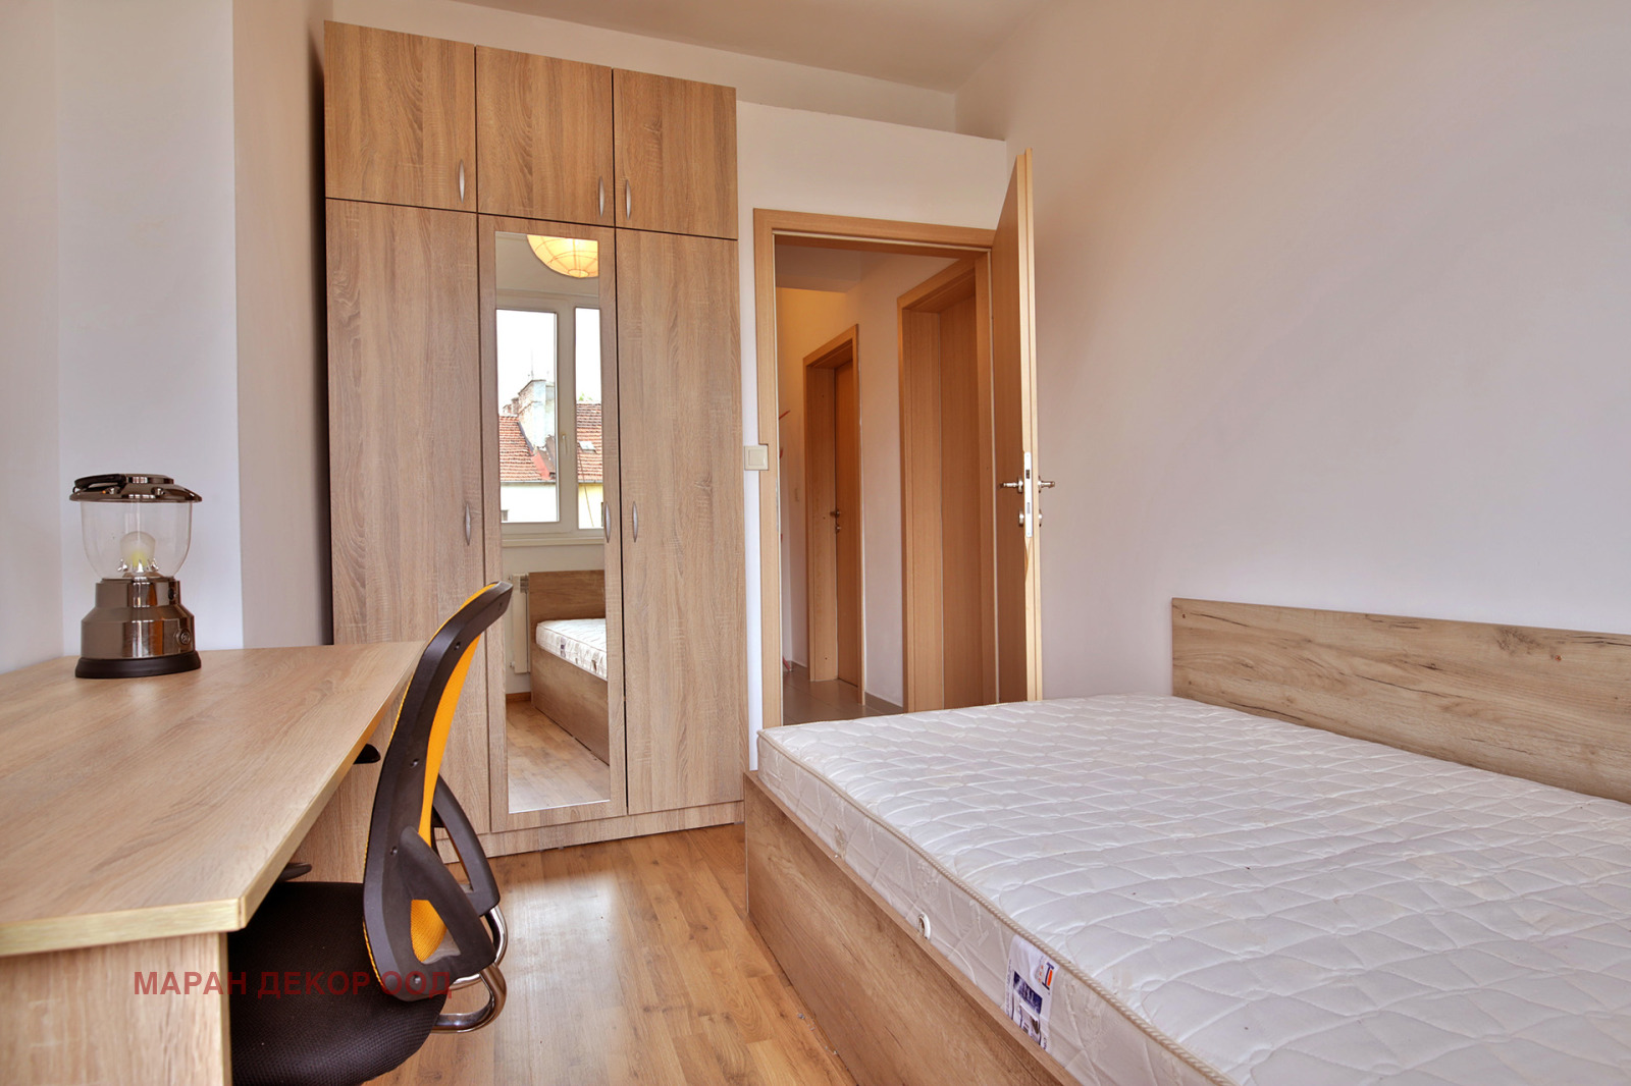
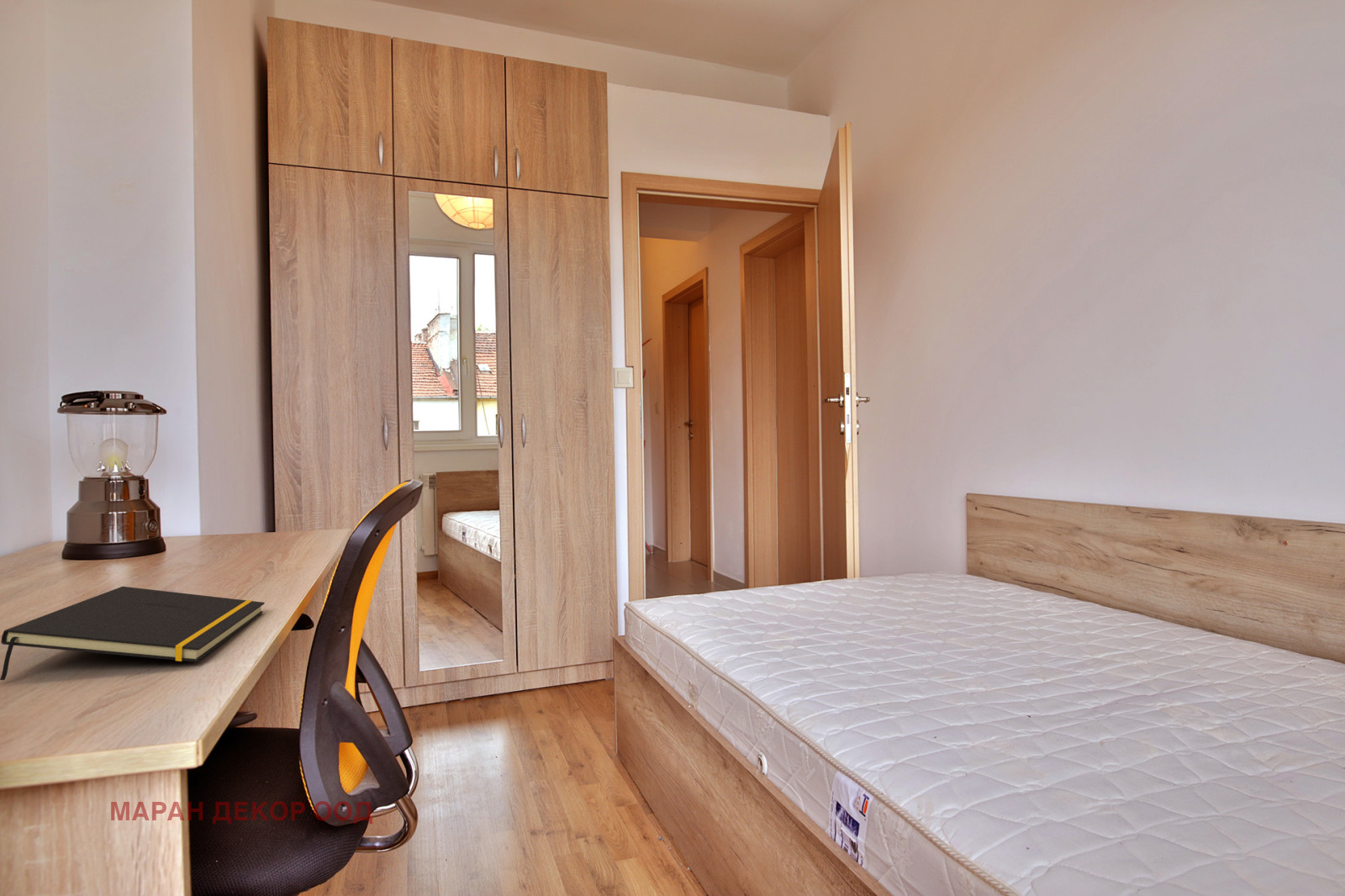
+ notepad (155, 619)
